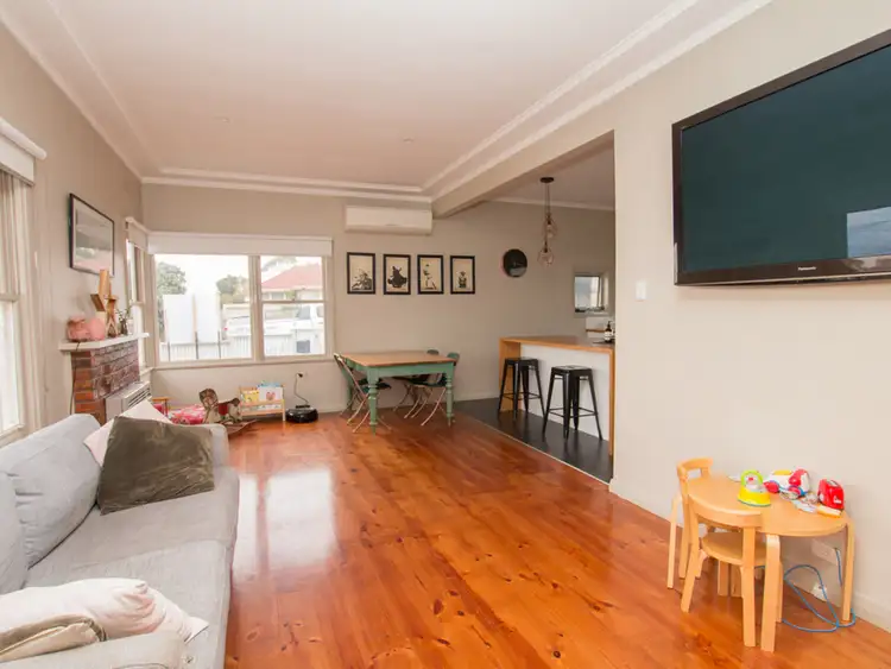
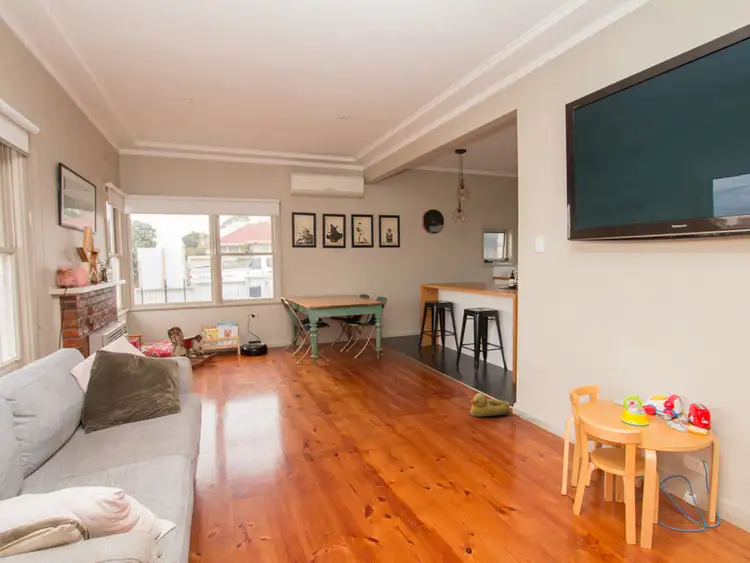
+ rubber duck (489, 402)
